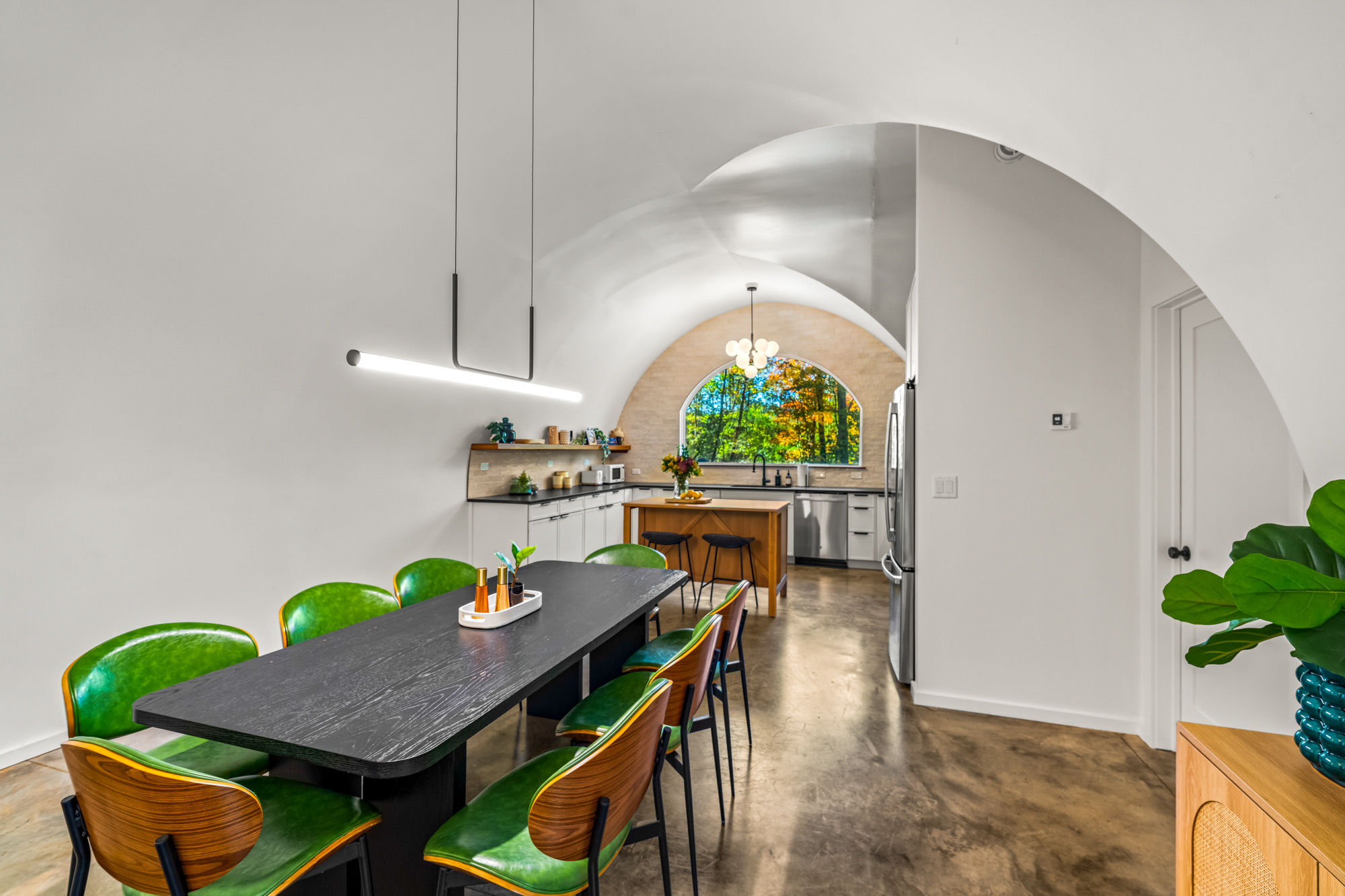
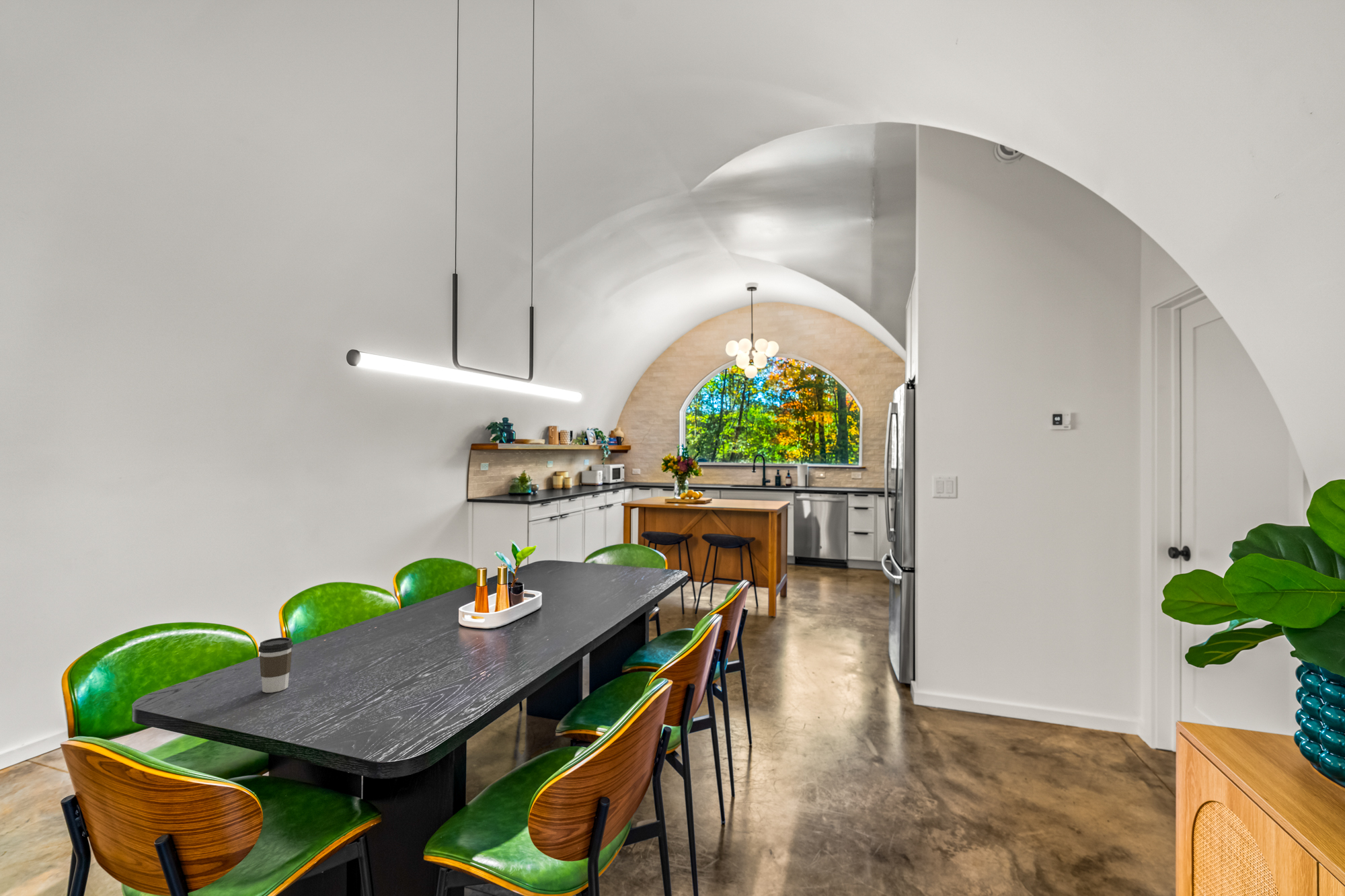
+ coffee cup (275, 665)
